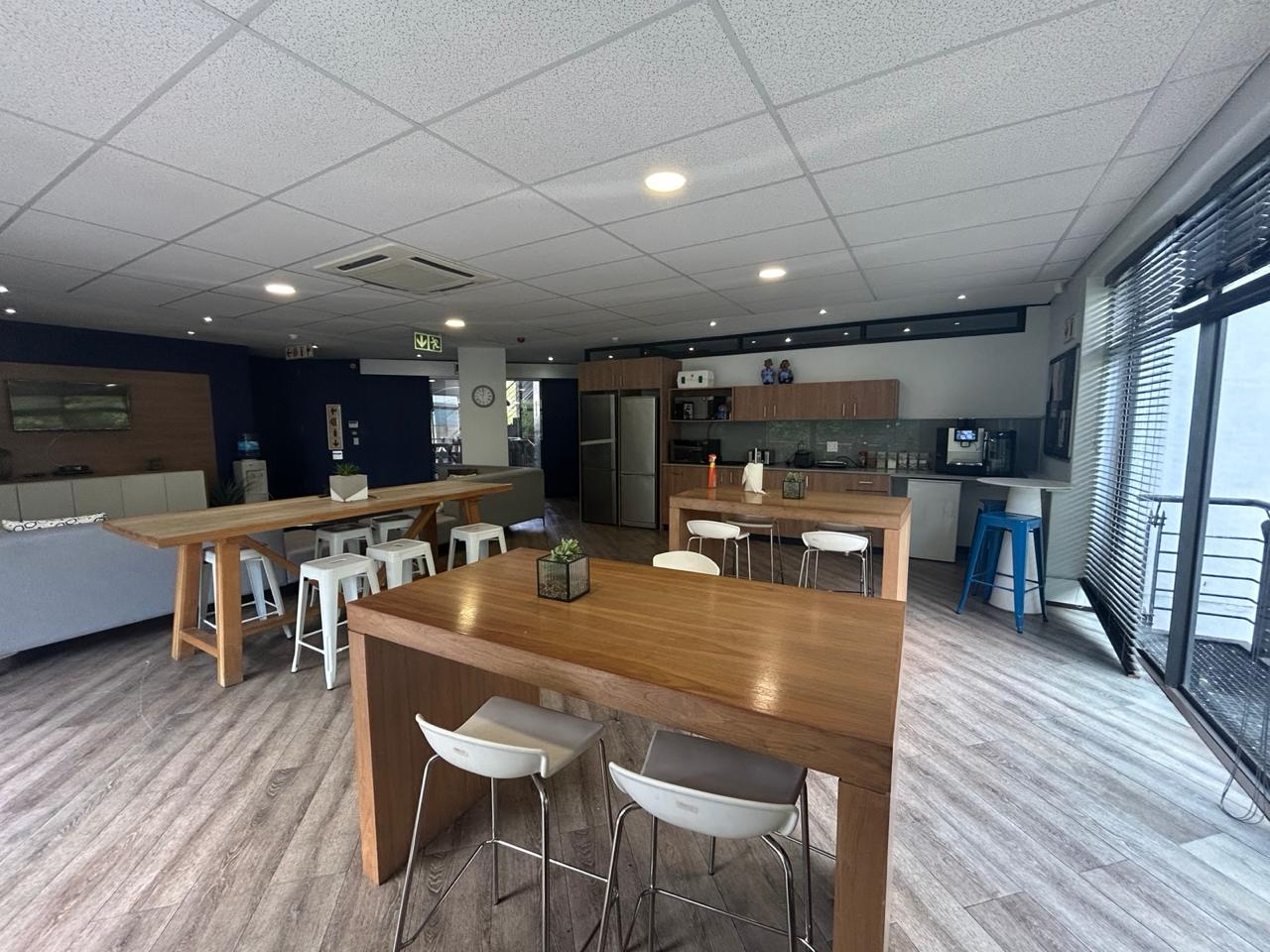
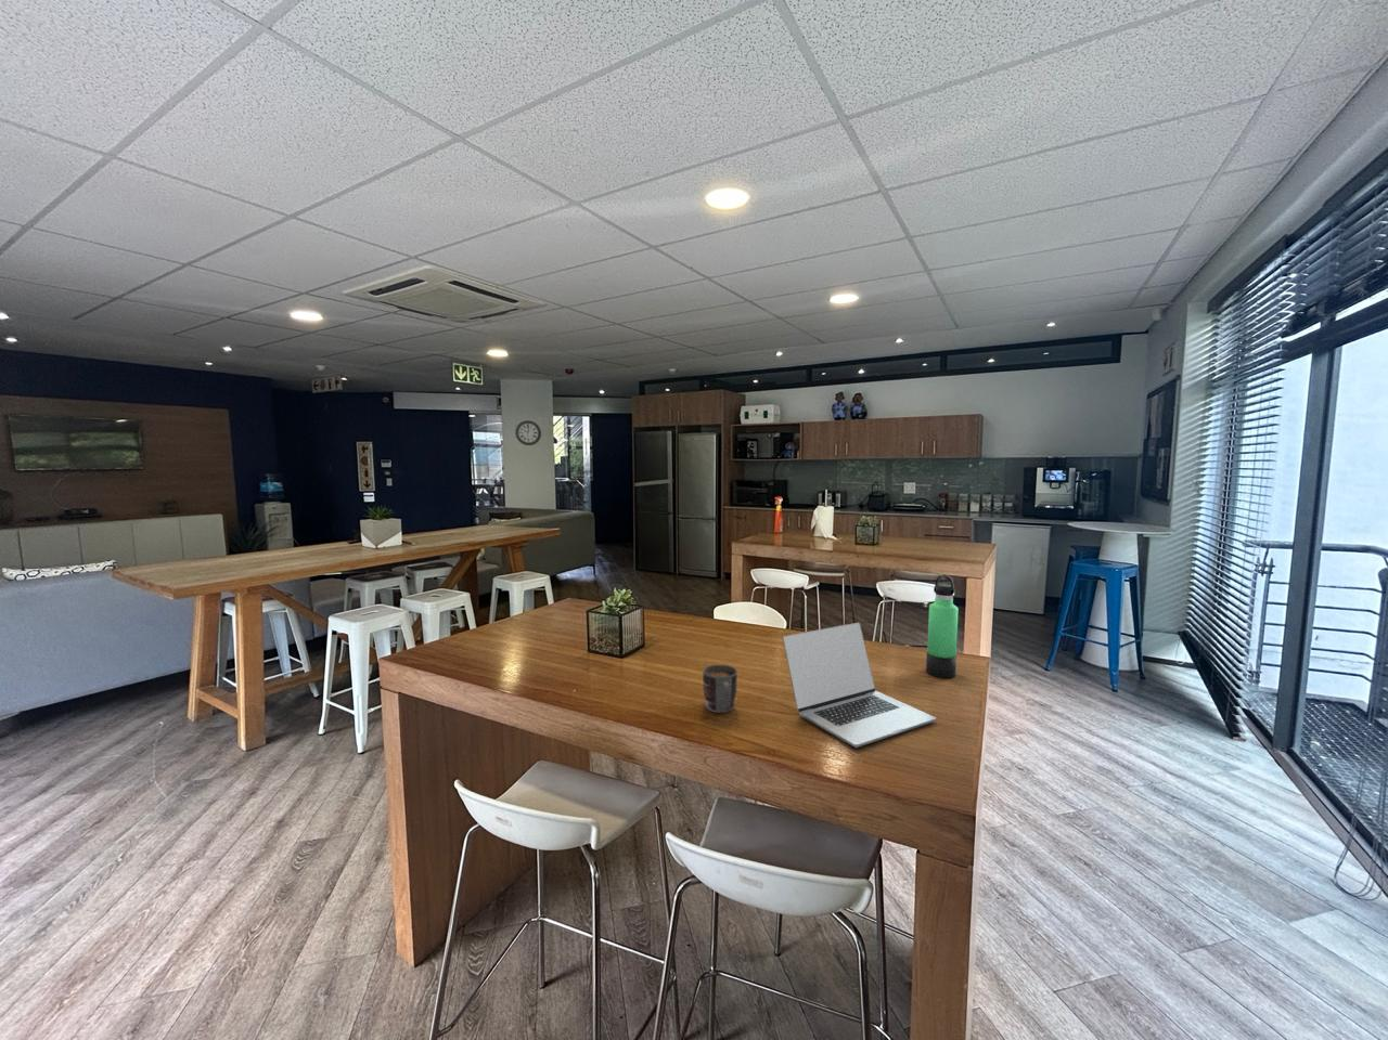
+ laptop (857, 677)
+ mug (721, 692)
+ thermos bottle (942, 624)
